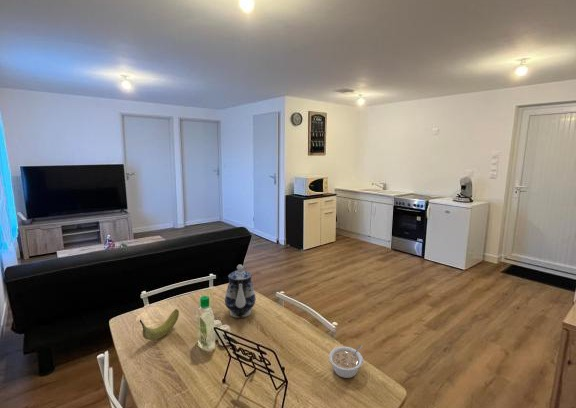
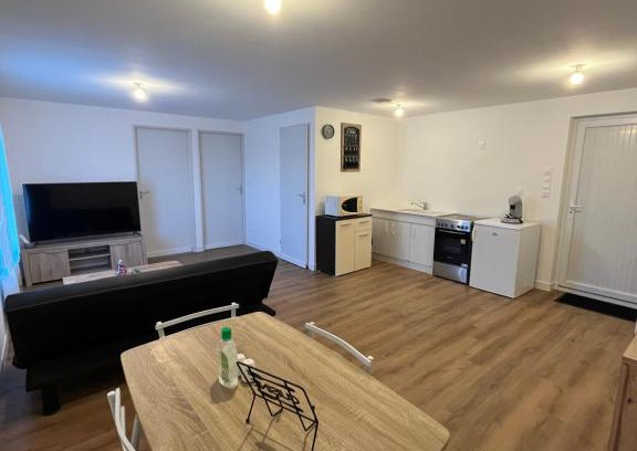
- legume (345, 361)
- fruit (161, 325)
- teapot (240, 289)
